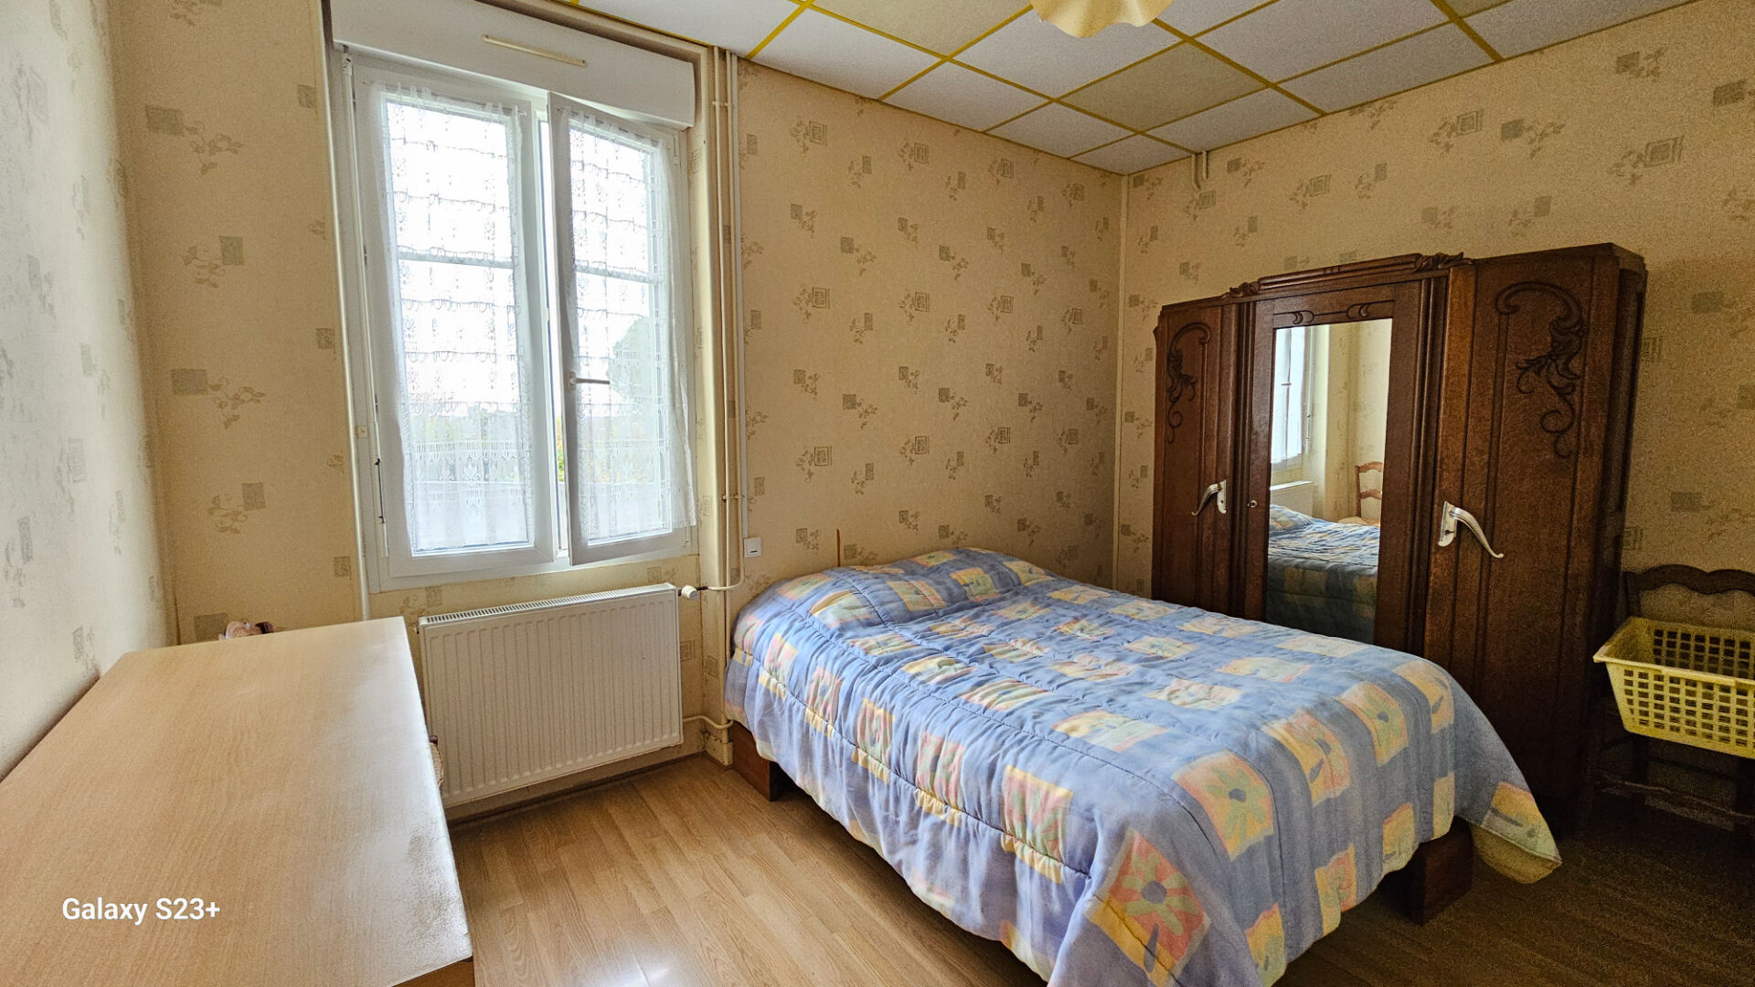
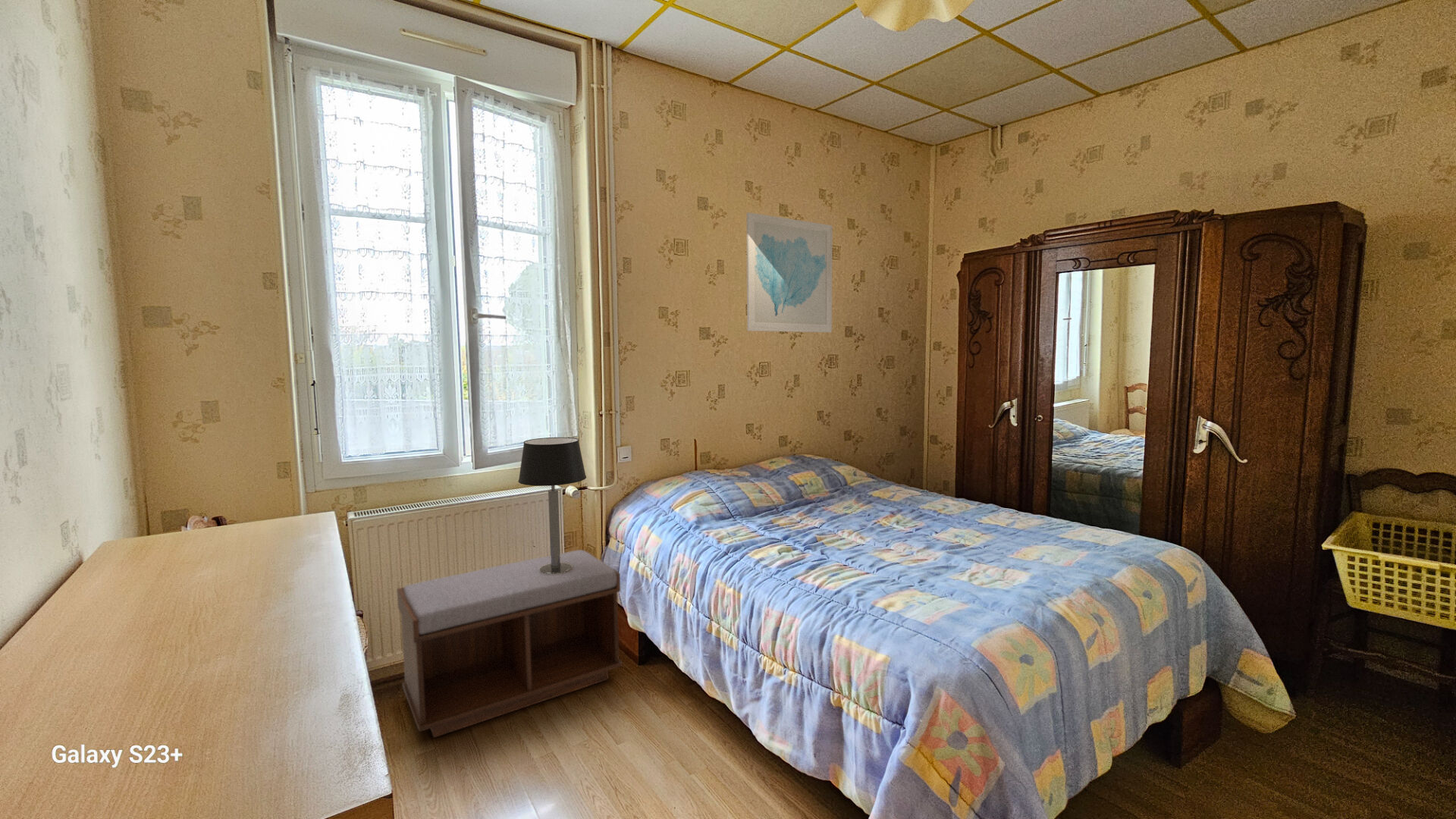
+ bench (514, 632)
+ wall art (791, 276)
+ table lamp (554, 504)
